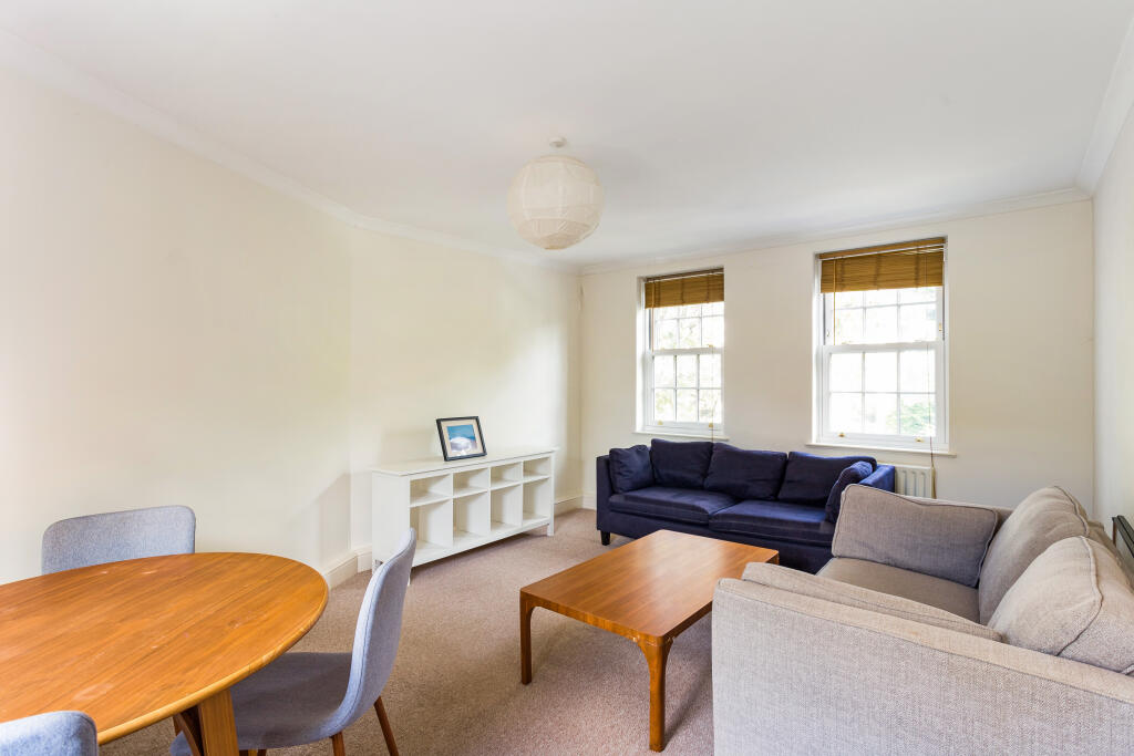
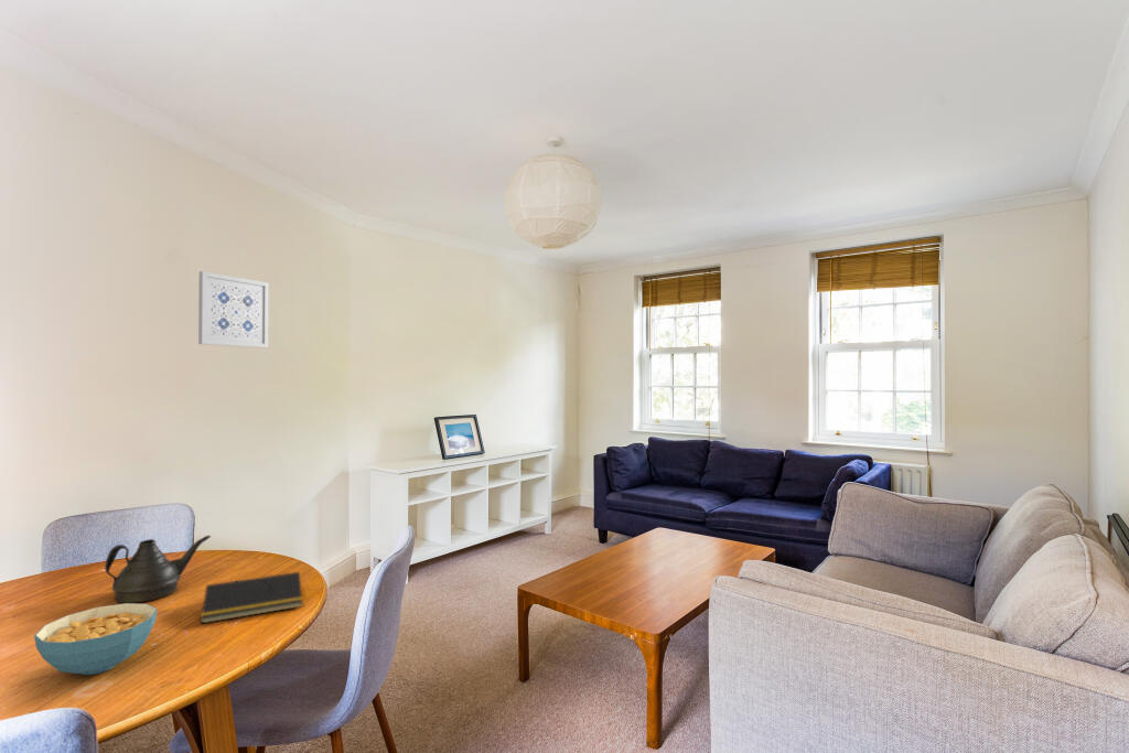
+ teapot (160, 564)
+ notepad (254, 595)
+ cereal bowl (98, 644)
+ wall art (235, 311)
